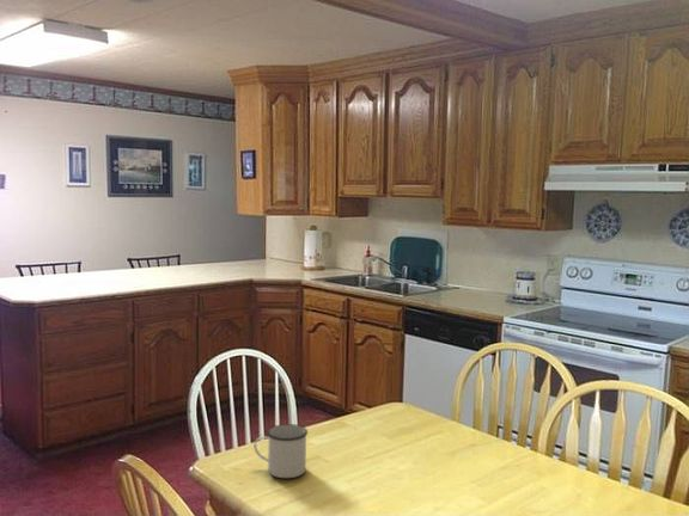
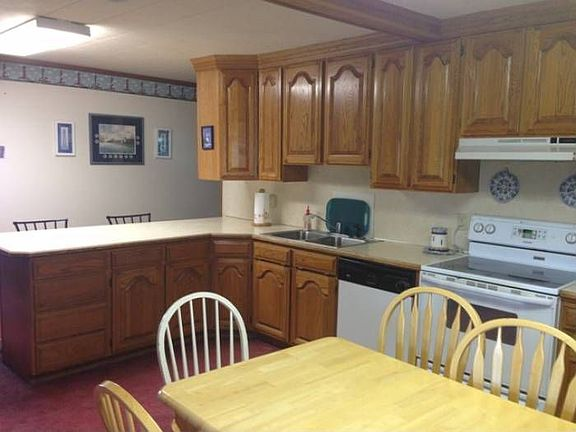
- mug (280, 450)
